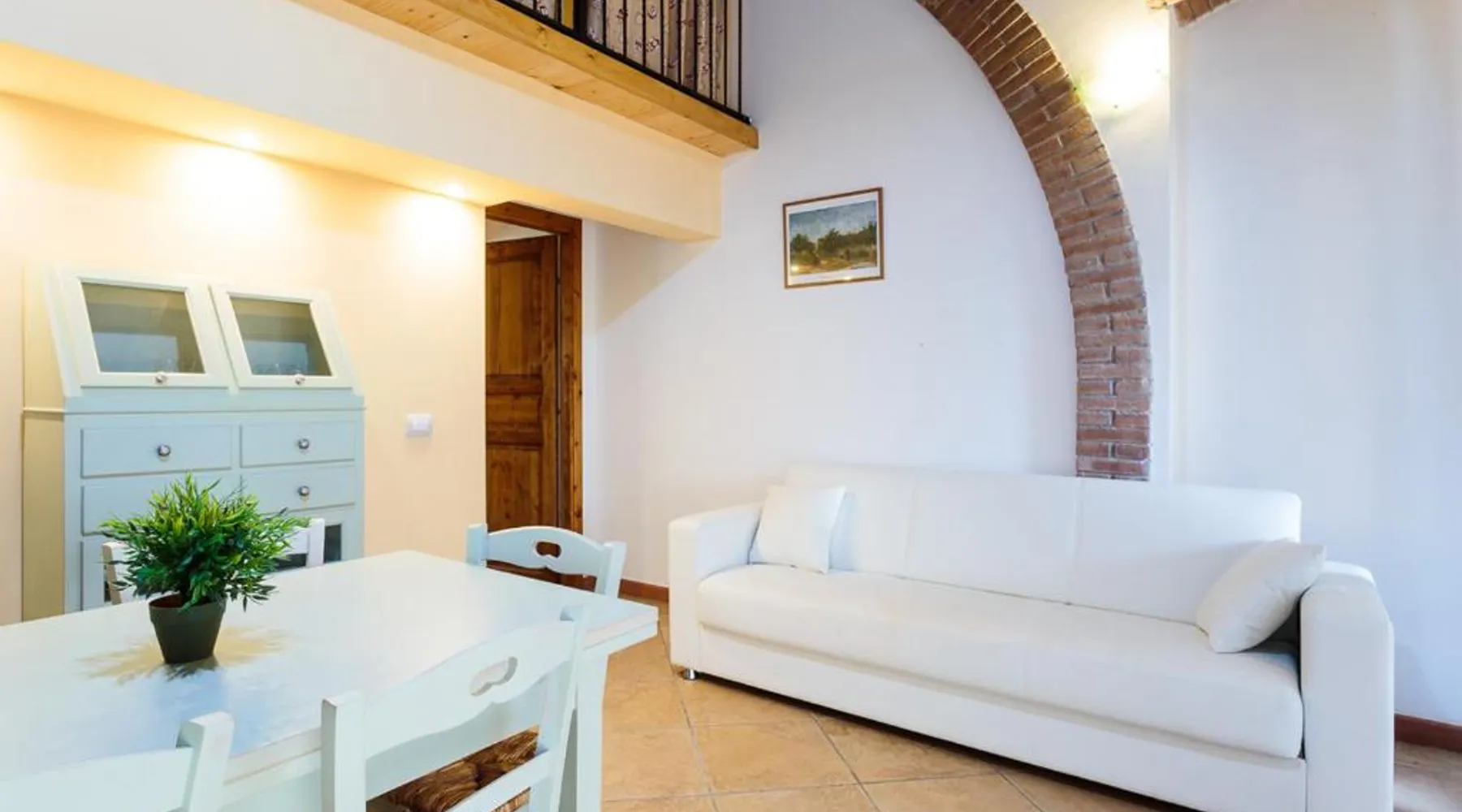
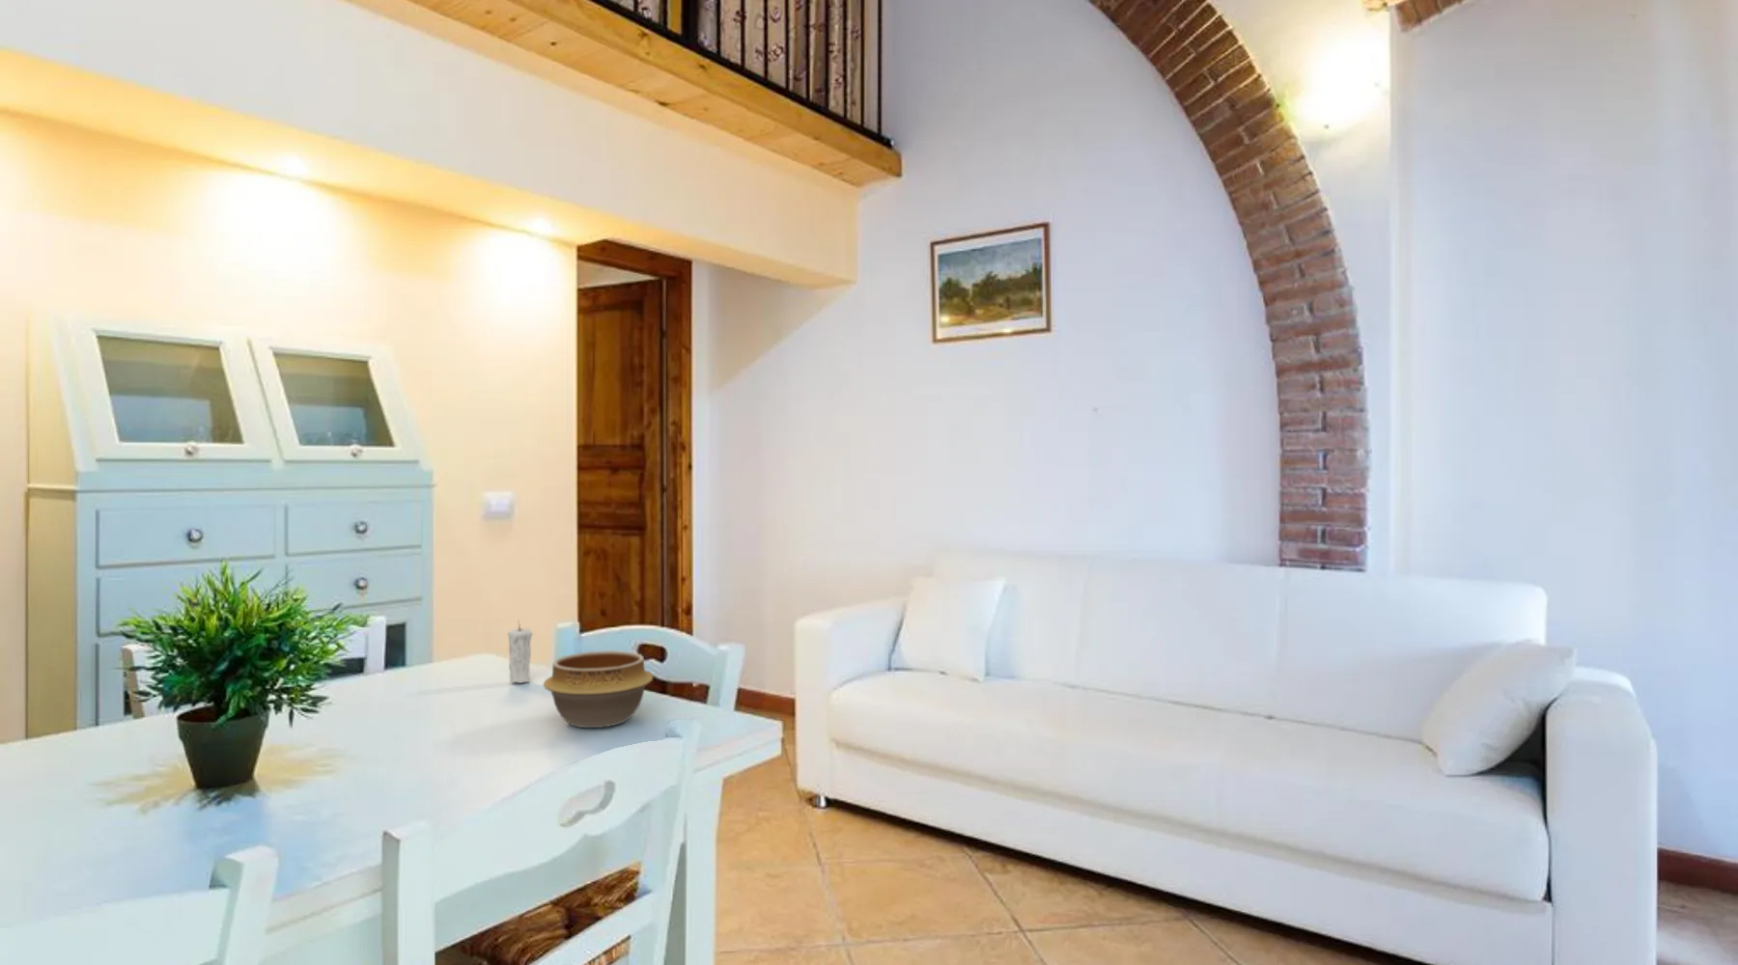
+ bowl (599, 689)
+ candle (519, 649)
